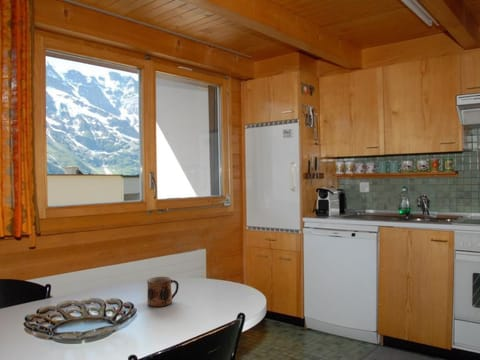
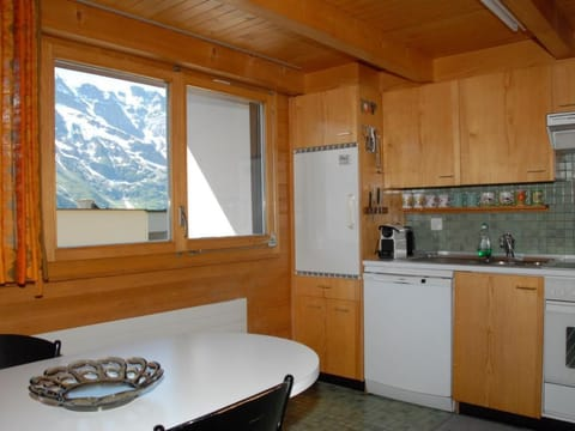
- mug (161, 290)
